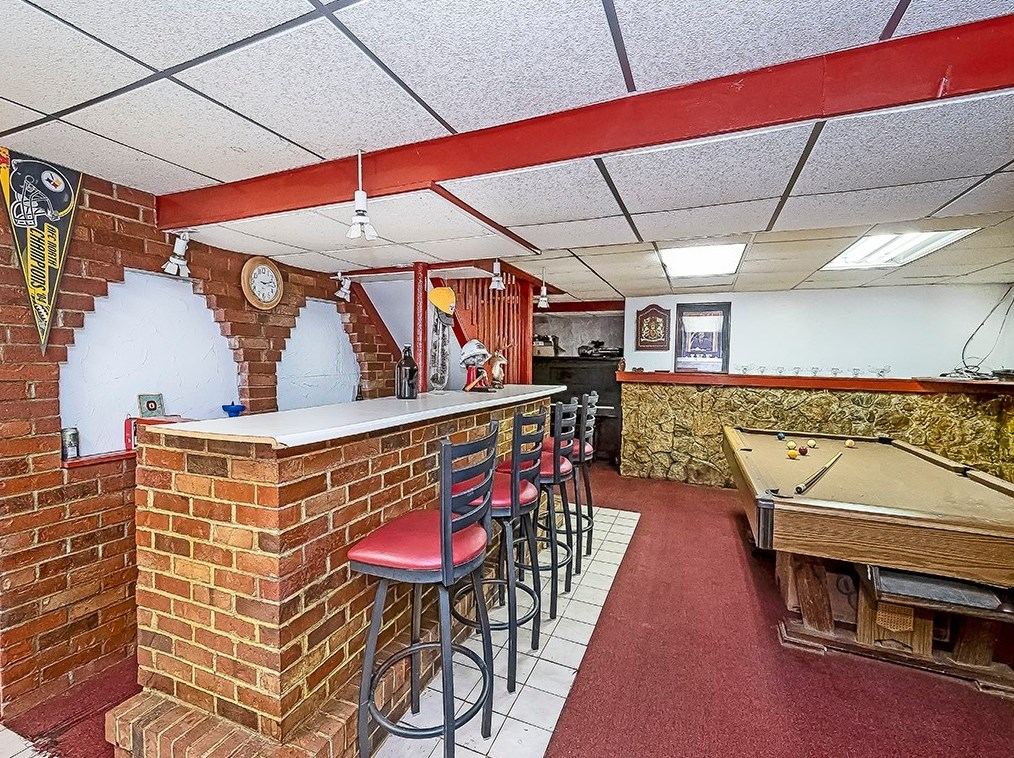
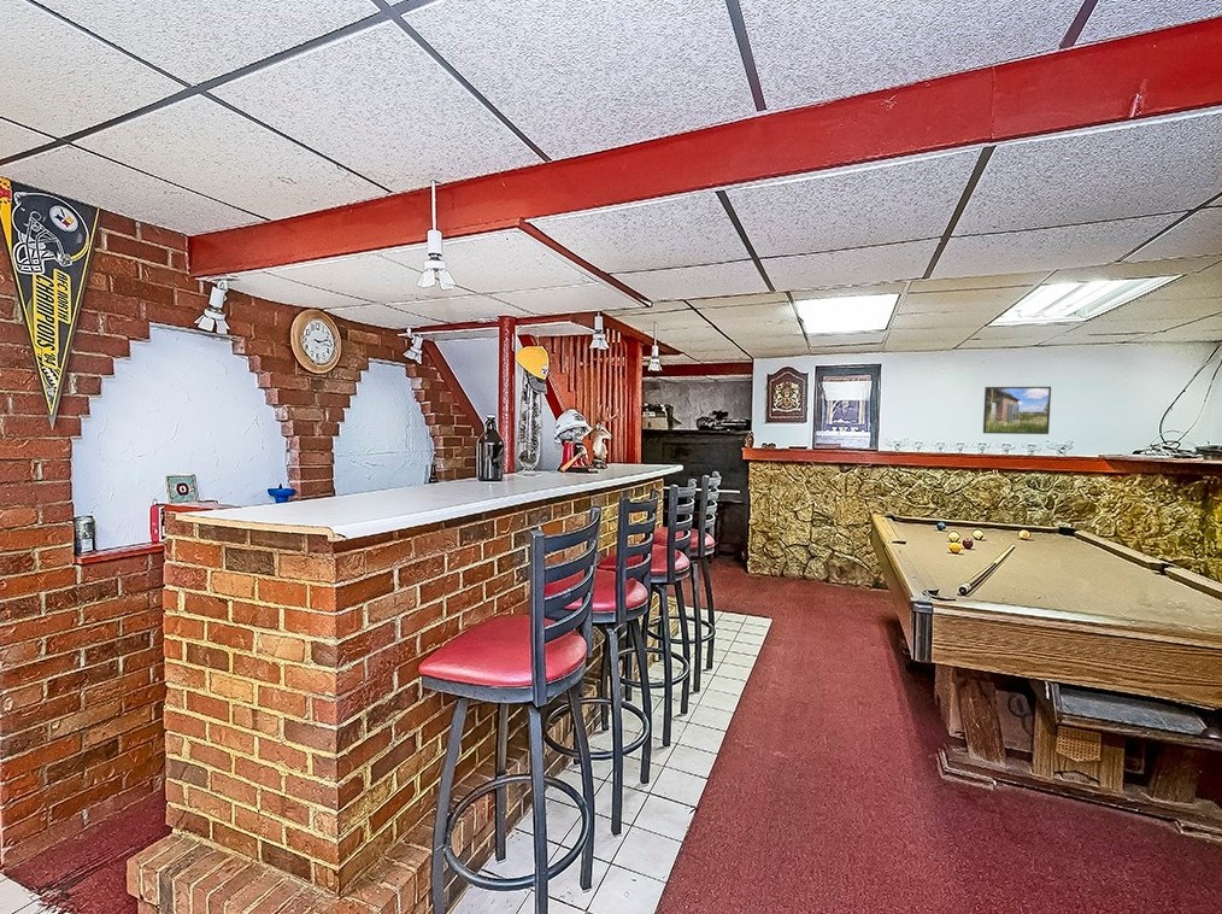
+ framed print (1016, 410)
